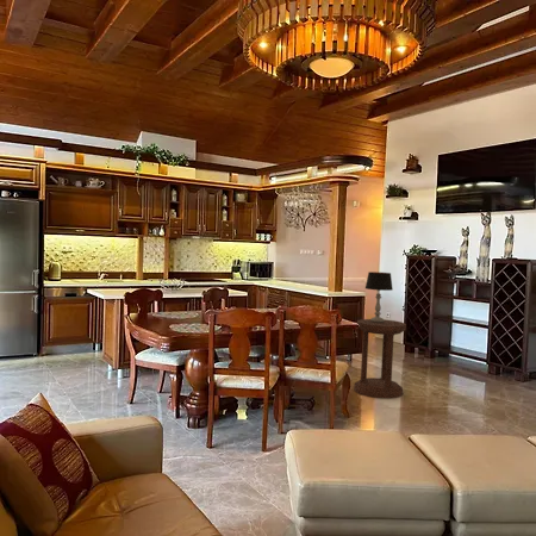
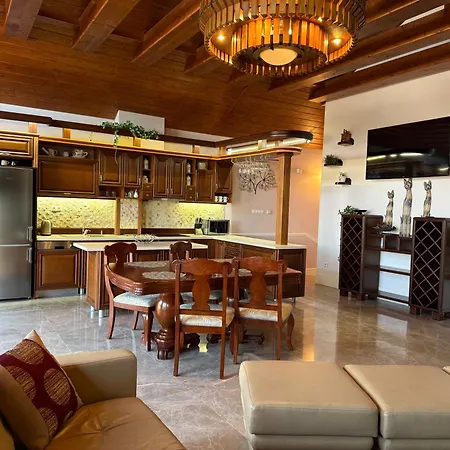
- table lamp (378, 297)
- side table (382, 356)
